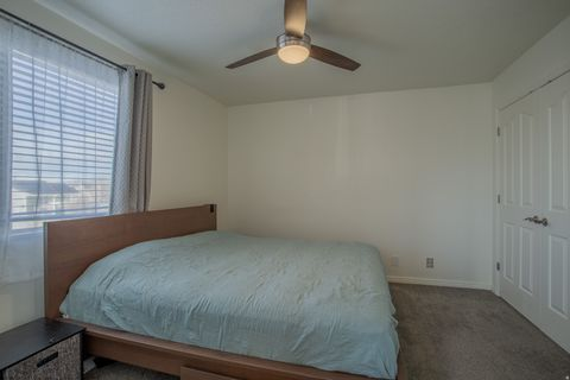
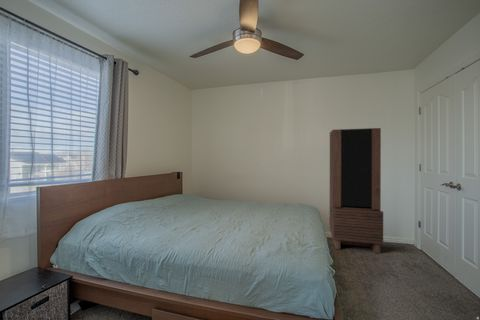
+ bookcase (353, 187)
